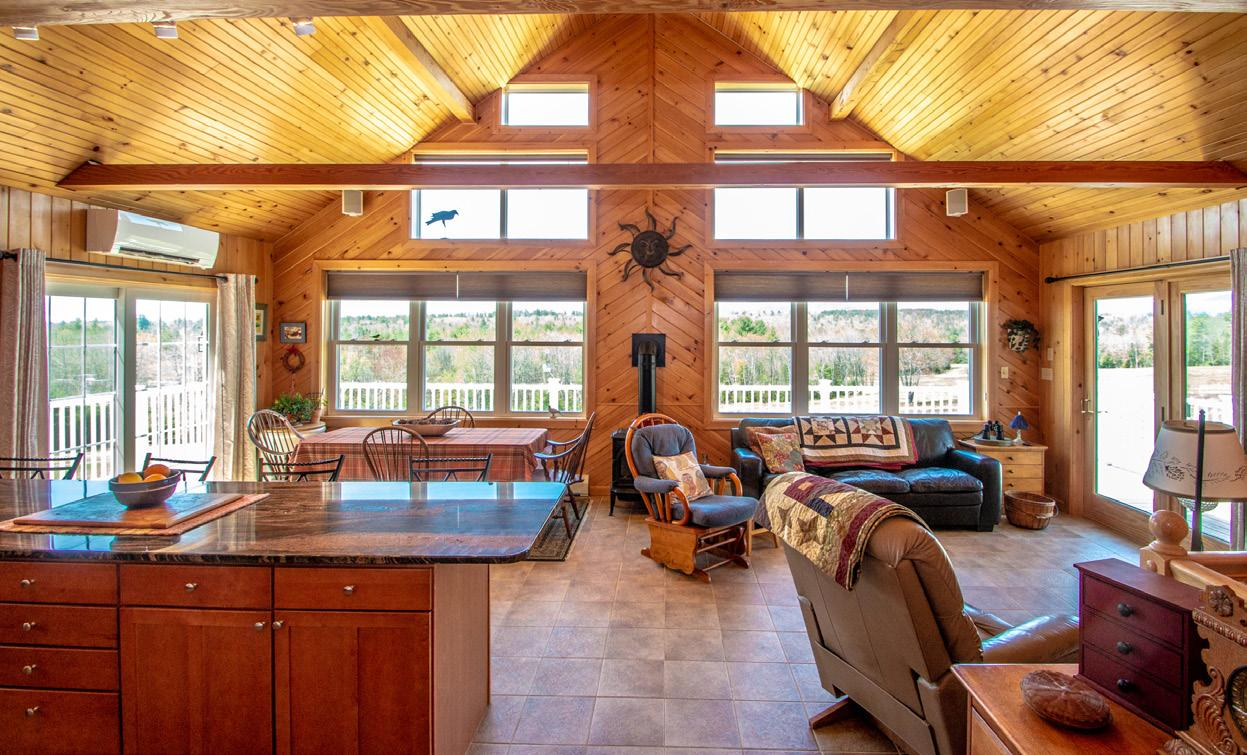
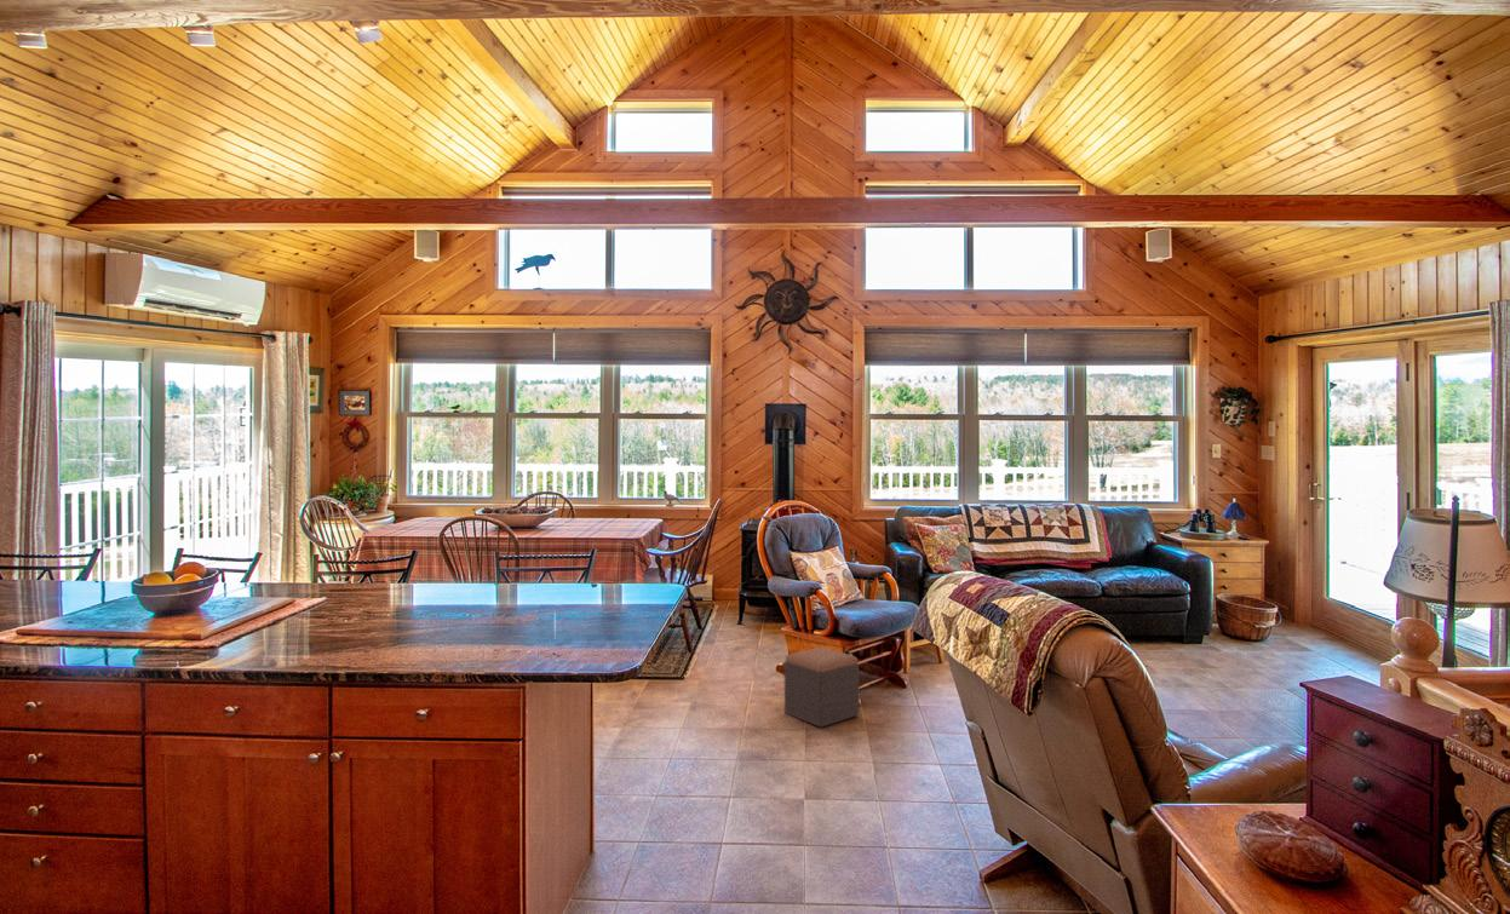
+ footstool (821, 684)
